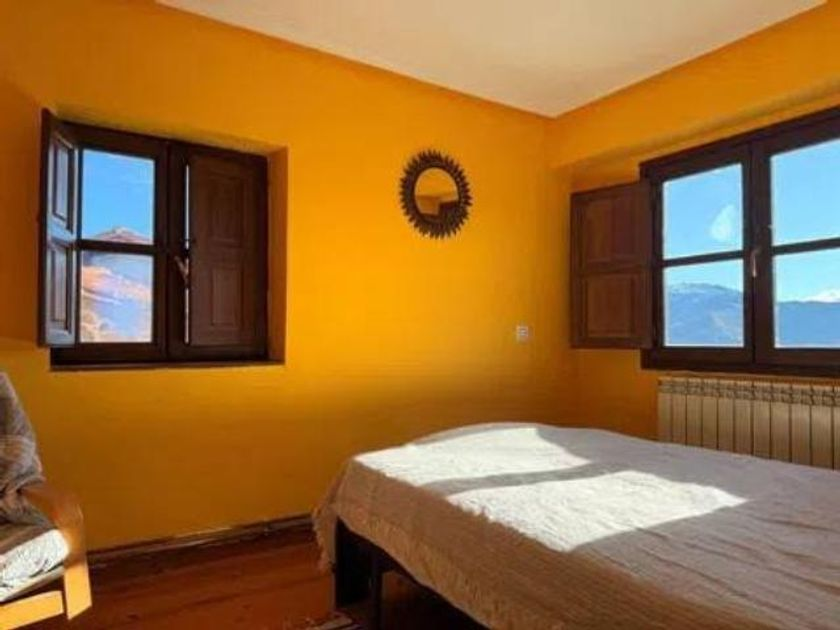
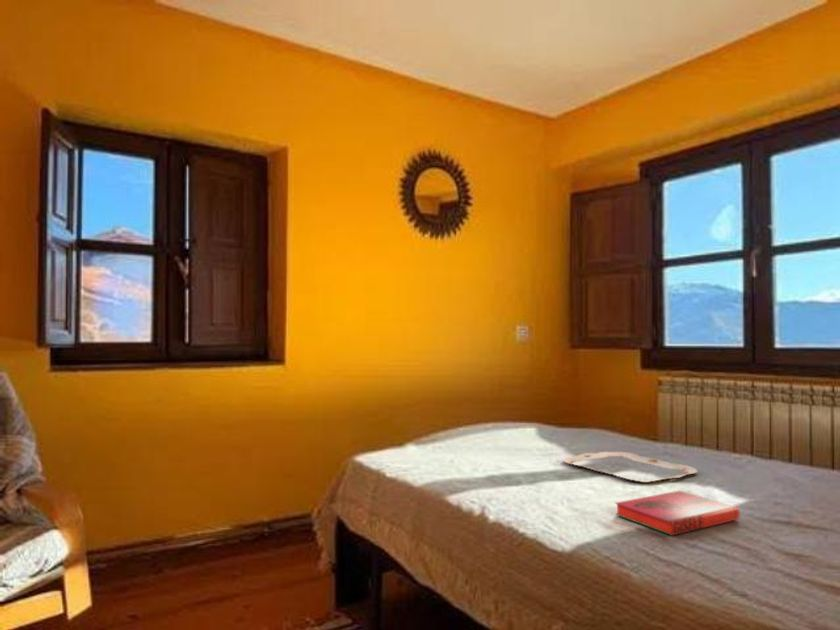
+ hardback book (676, 511)
+ serving tray (627, 458)
